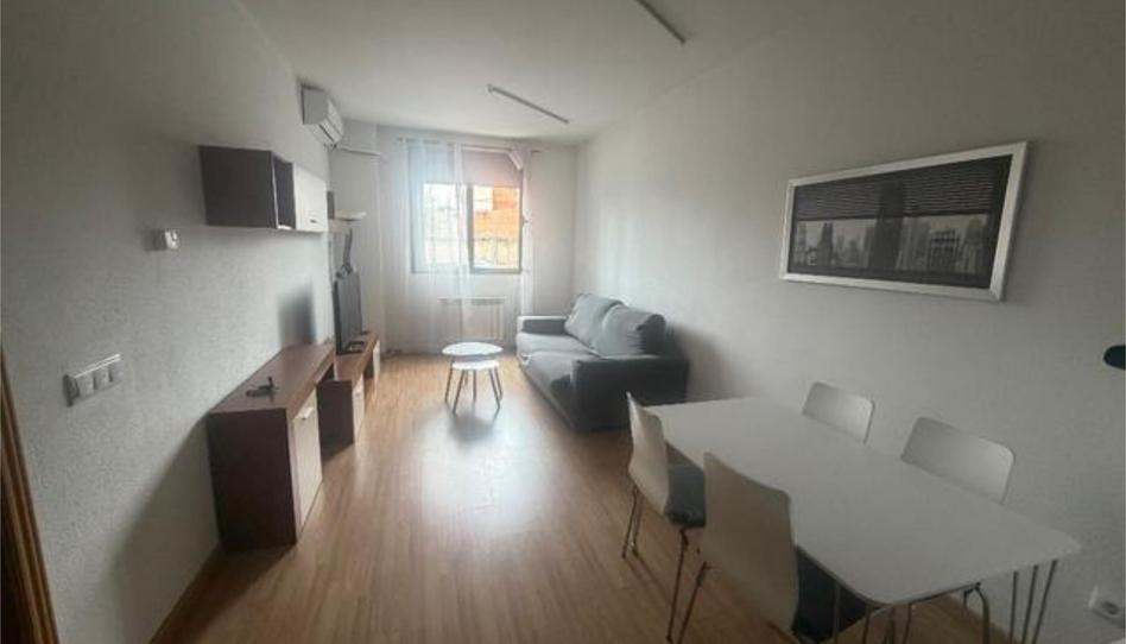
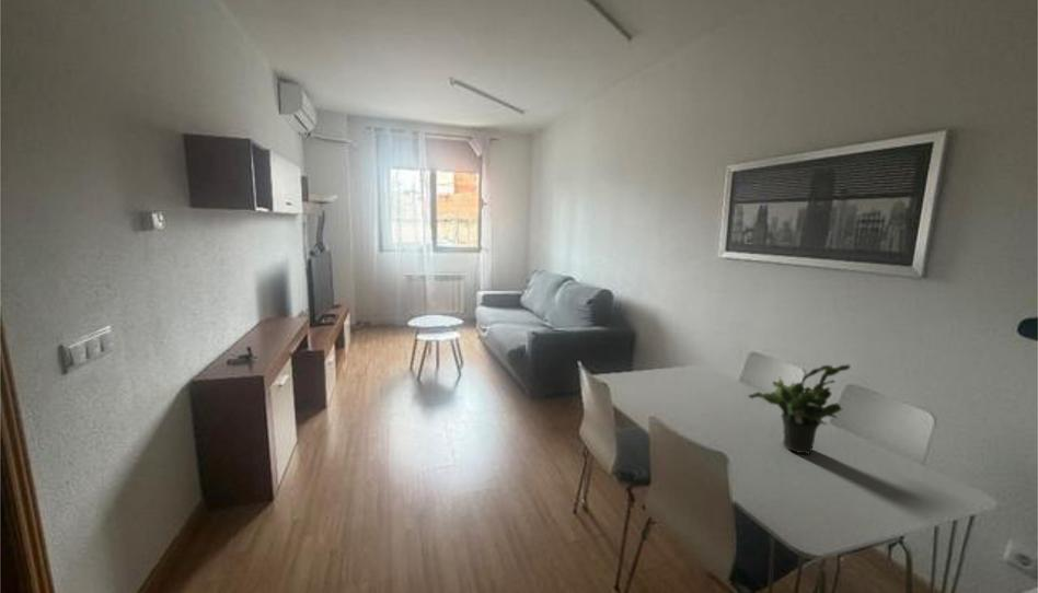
+ potted plant (803, 402)
